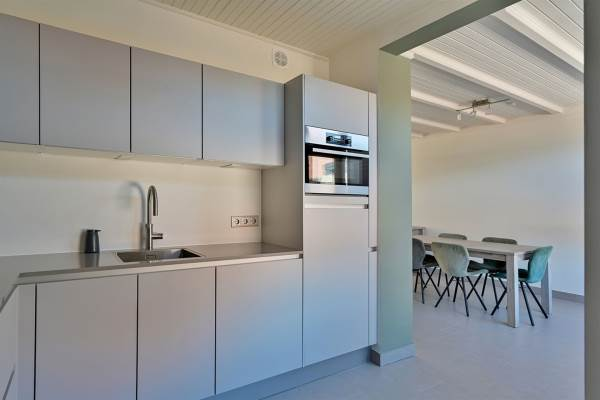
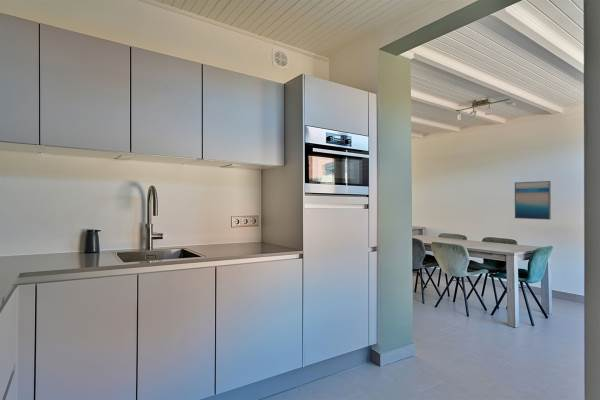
+ wall art (532, 200)
